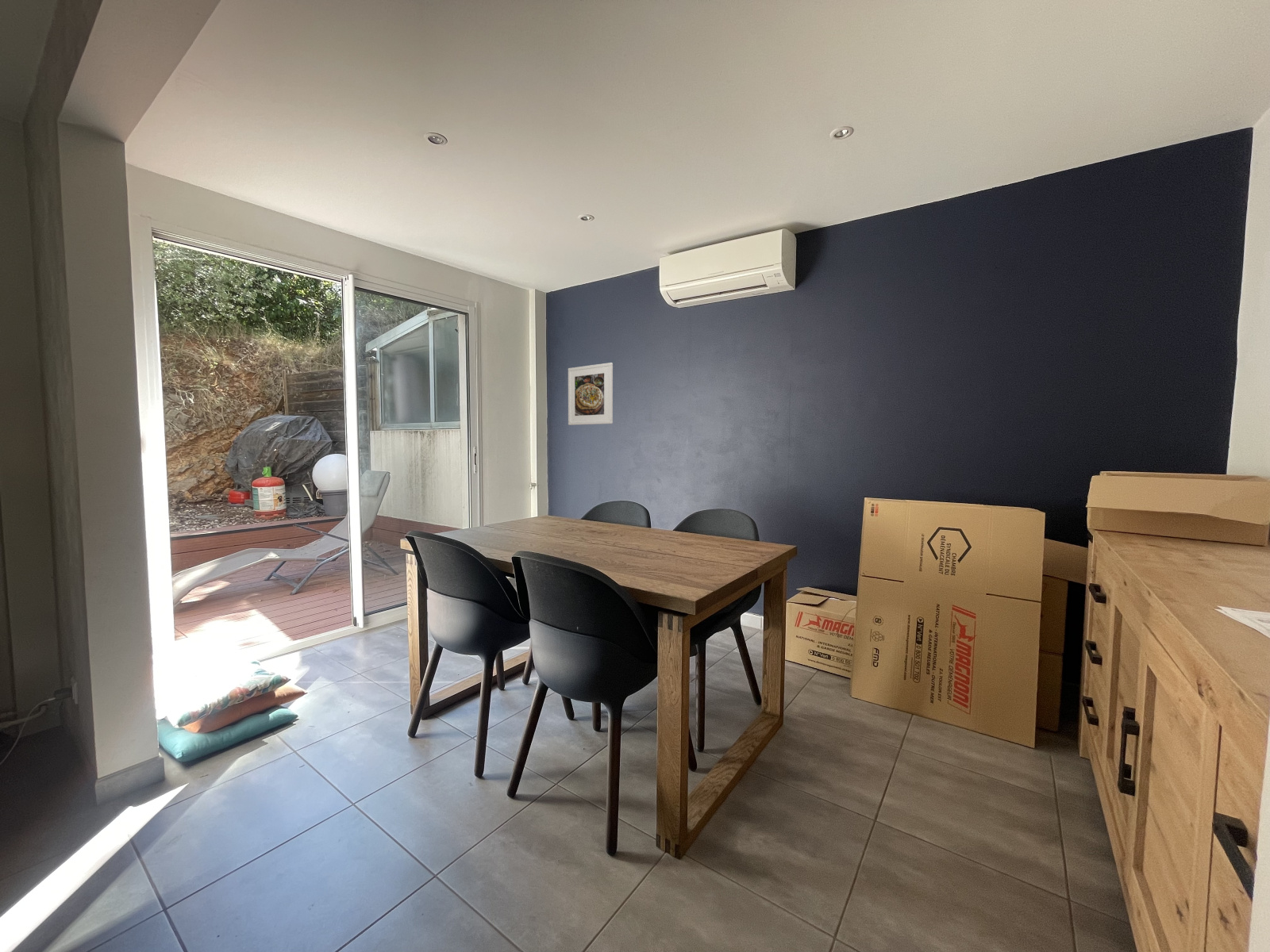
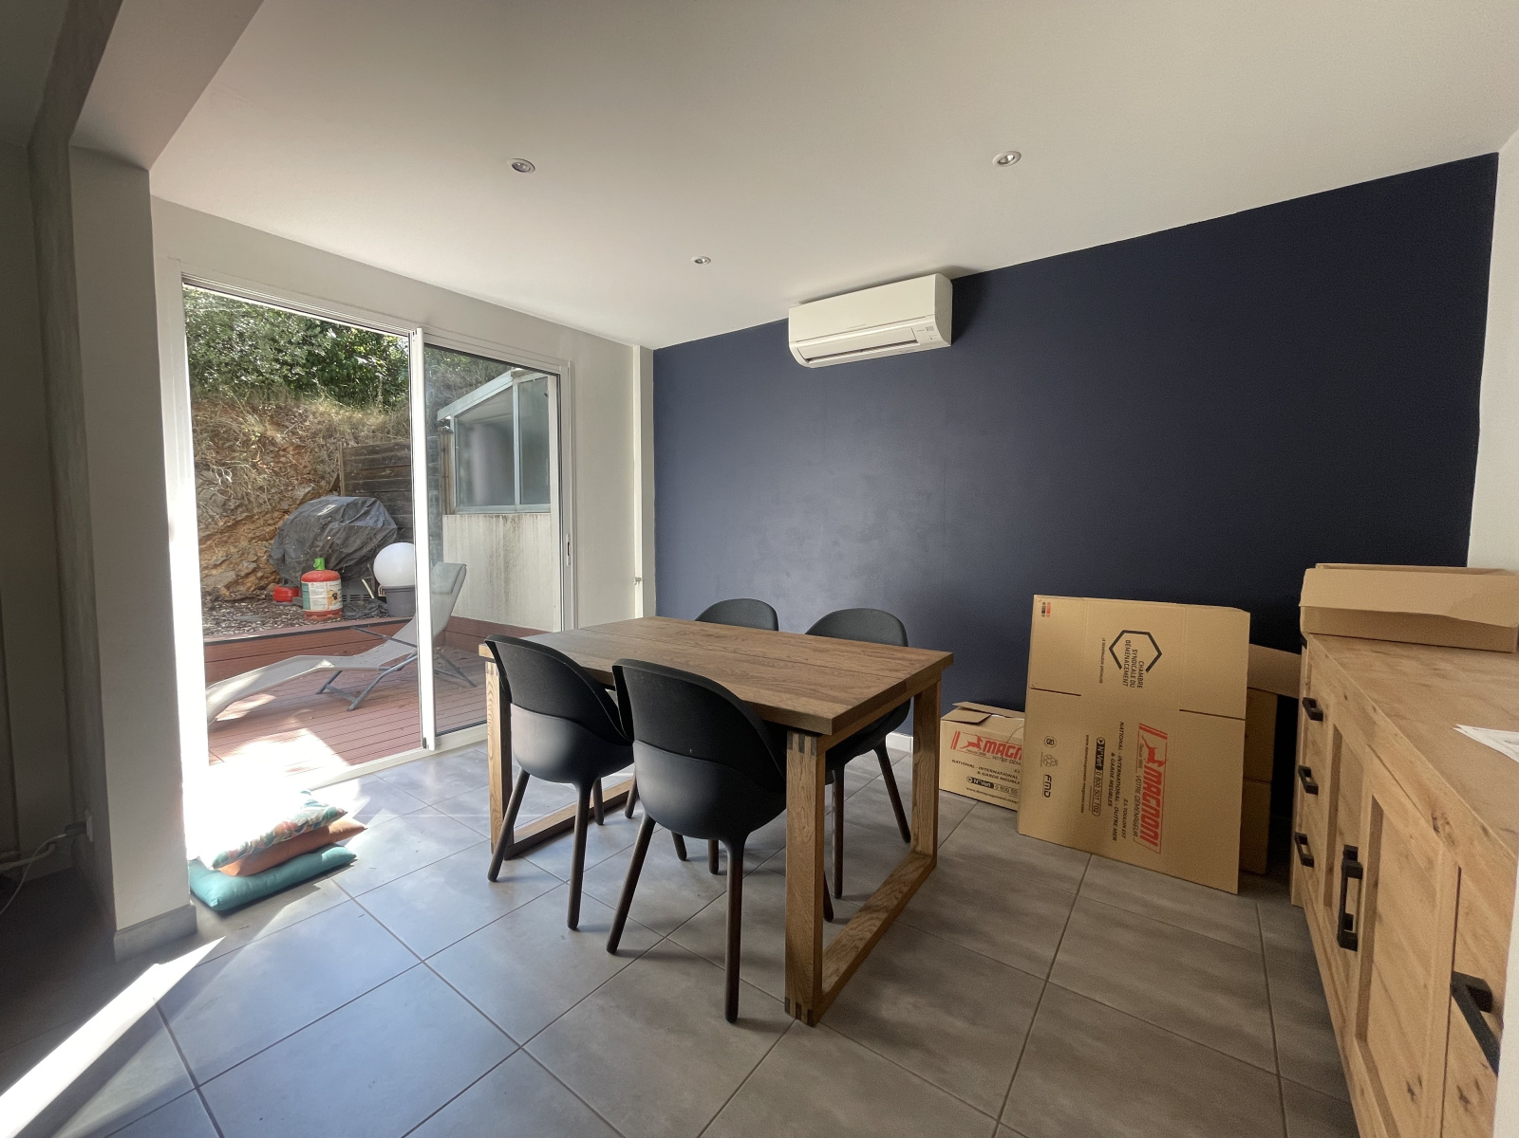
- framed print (589, 395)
